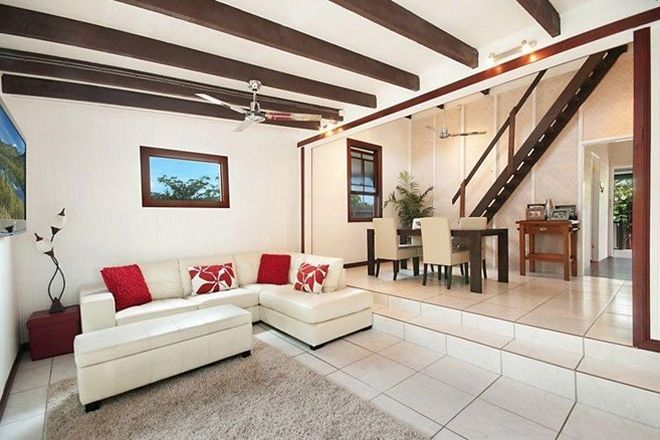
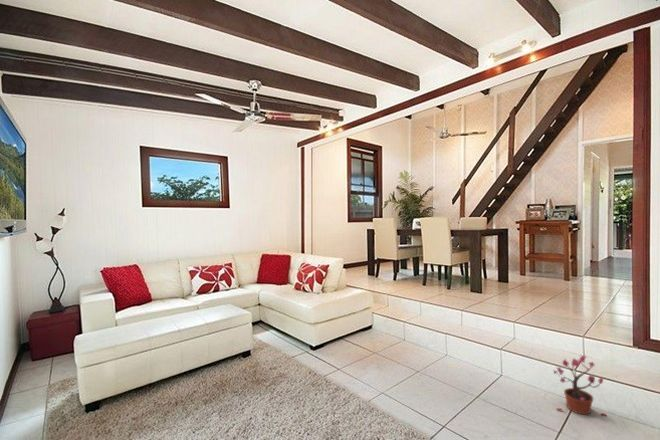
+ potted plant (576, 383)
